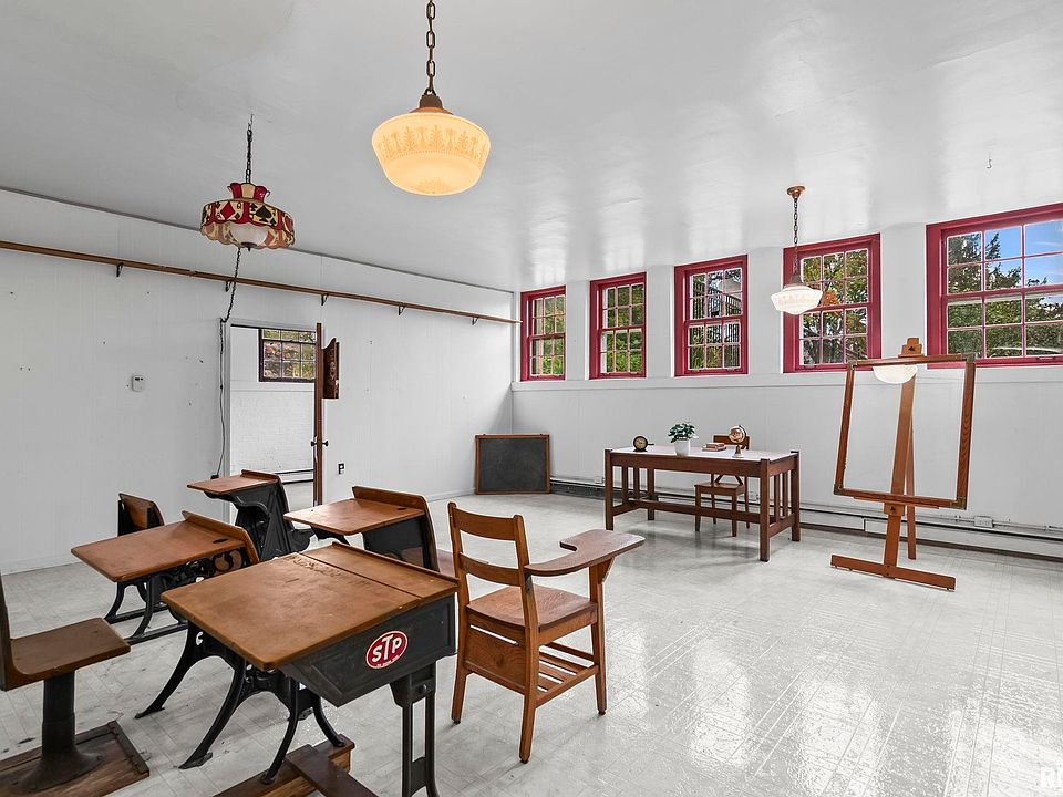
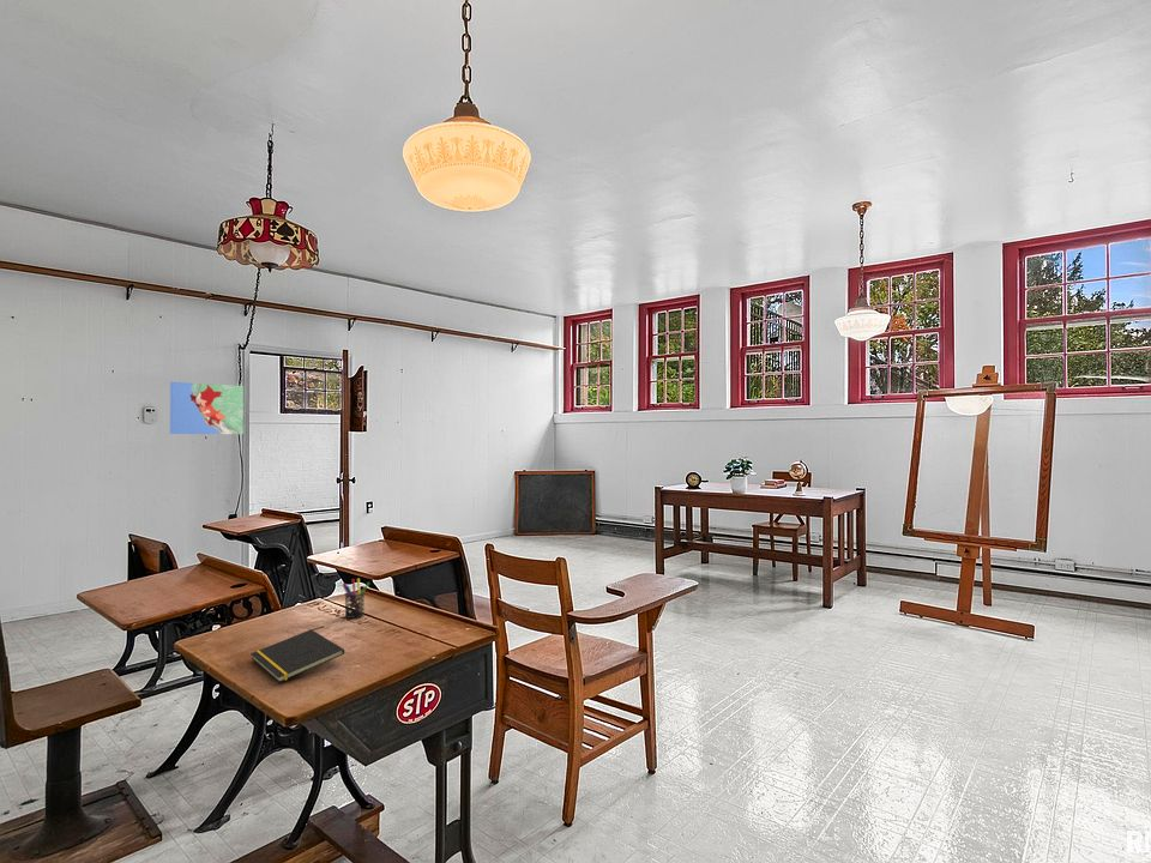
+ notepad (296, 653)
+ pen holder (356, 596)
+ map (207, 409)
